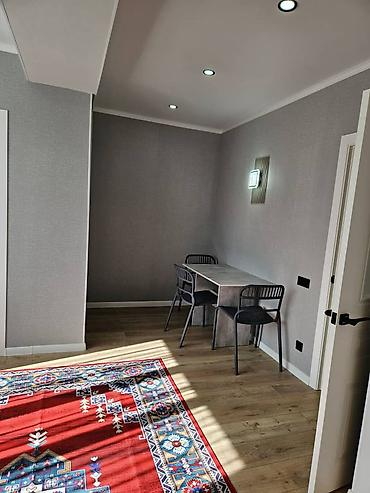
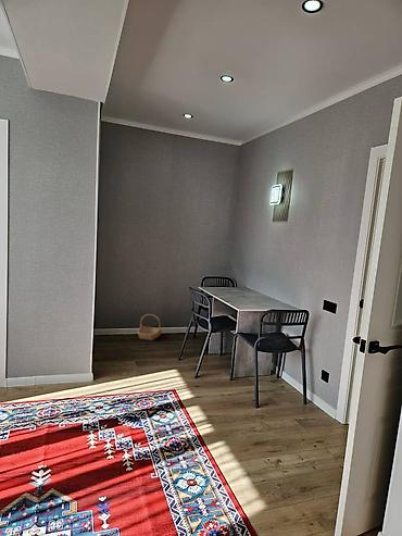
+ basket (150, 327)
